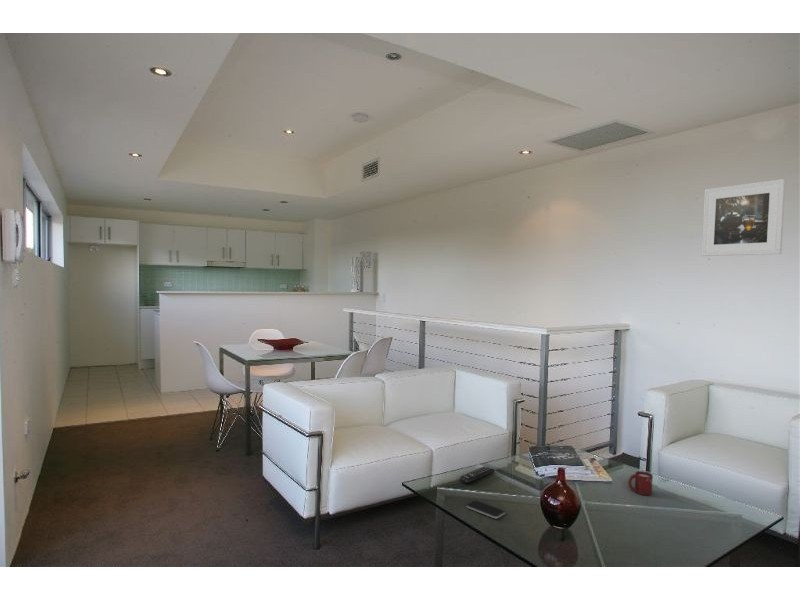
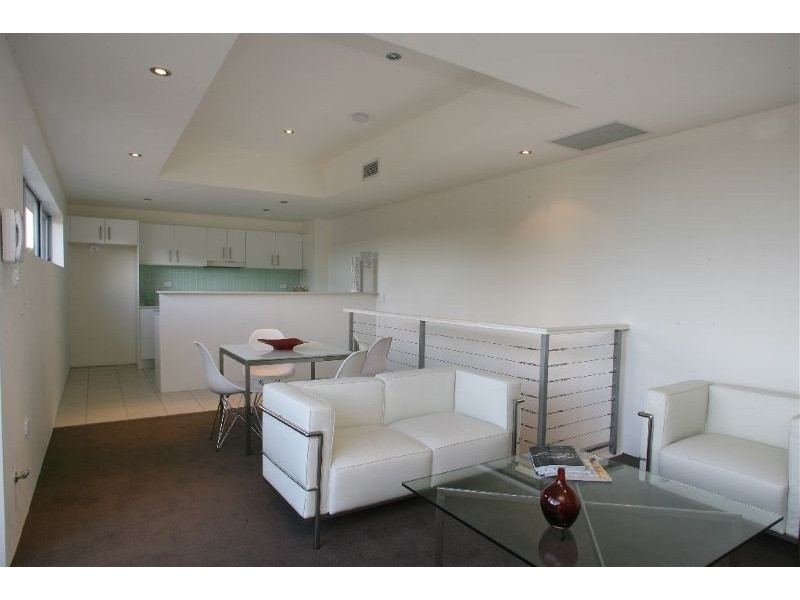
- smartphone (485, 509)
- remote control (477, 474)
- cup (639, 483)
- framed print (740, 219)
